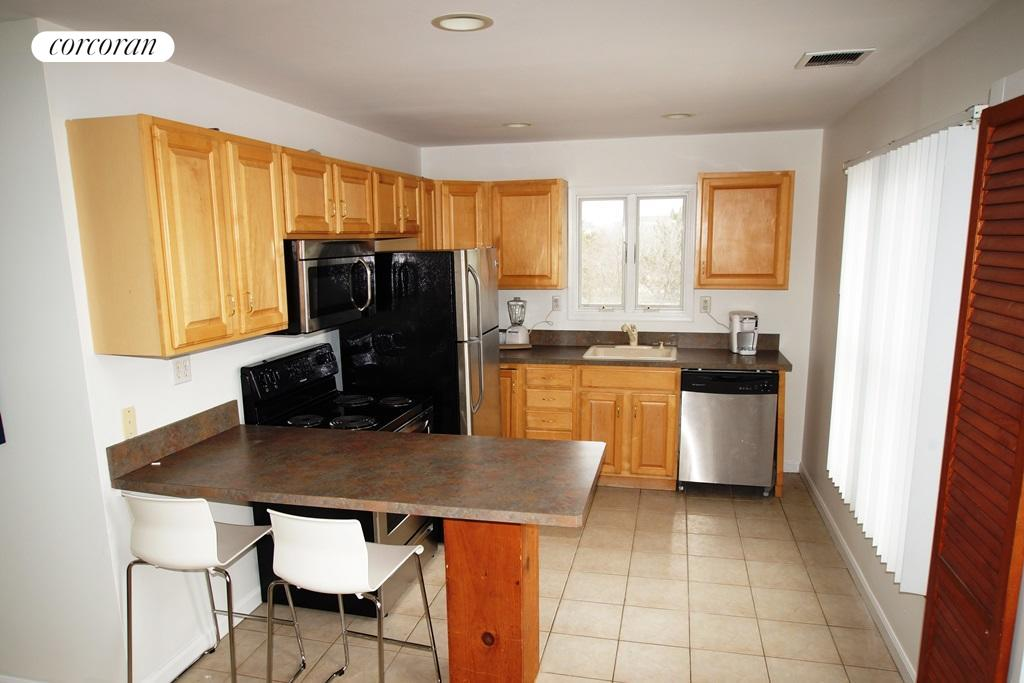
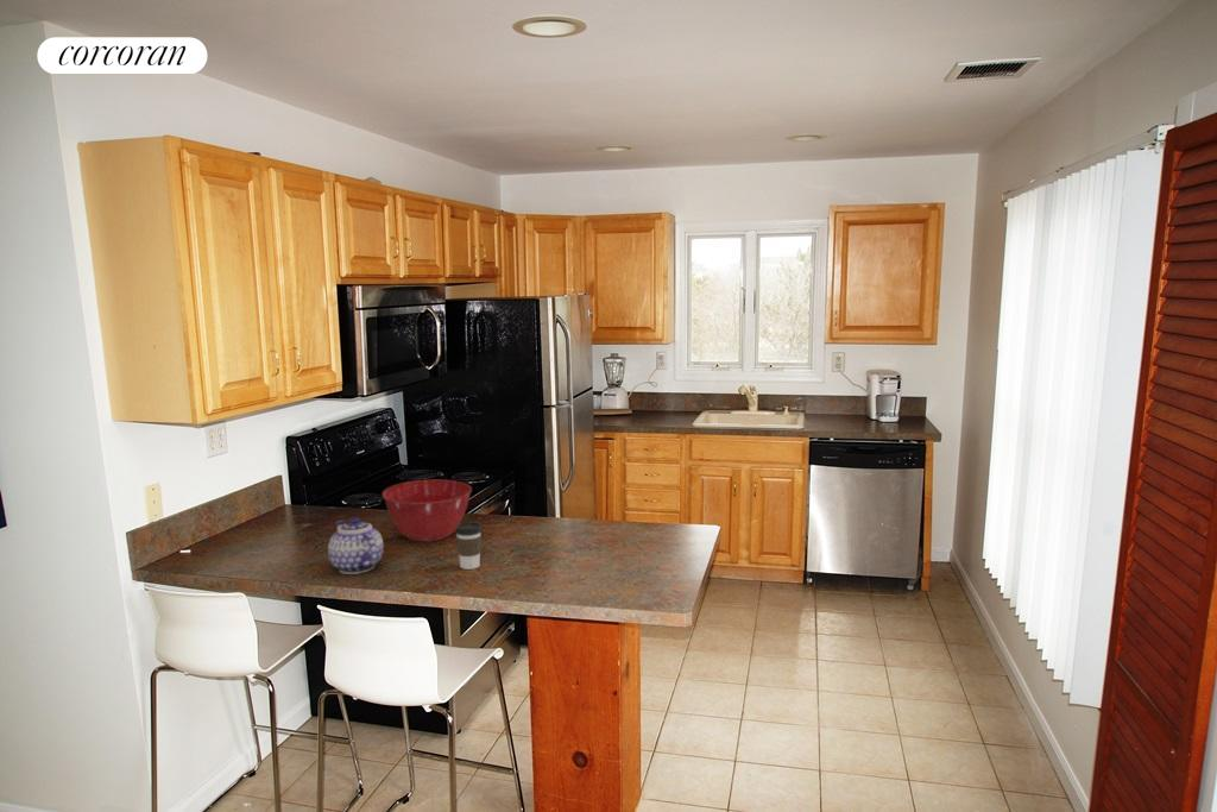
+ teapot (355, 542)
+ coffee cup (468, 546)
+ mixing bowl (428, 512)
